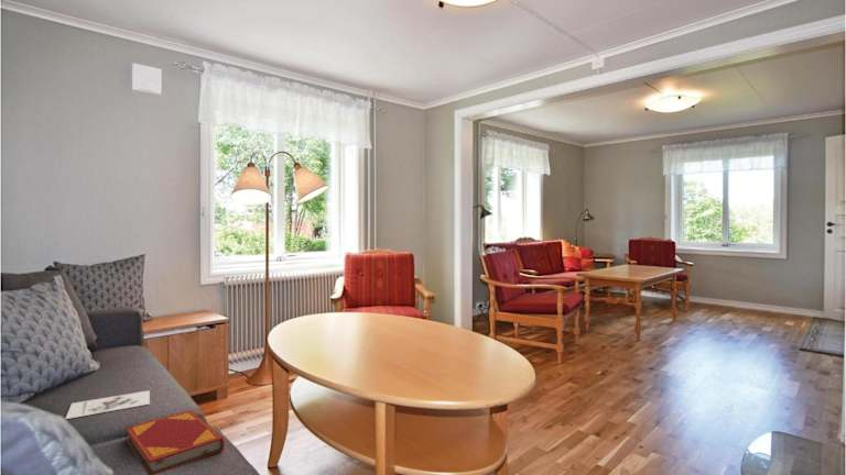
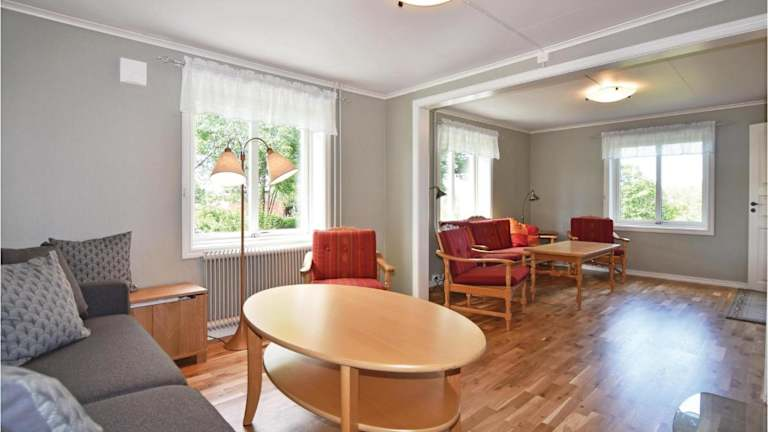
- architectural model (110, 400)
- hardback book (173, 439)
